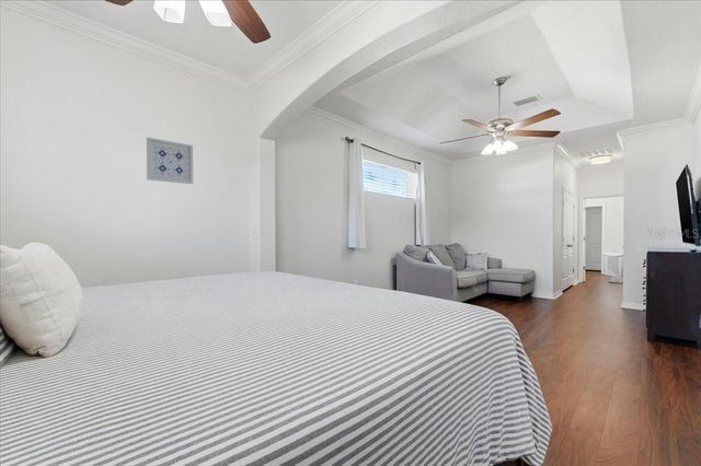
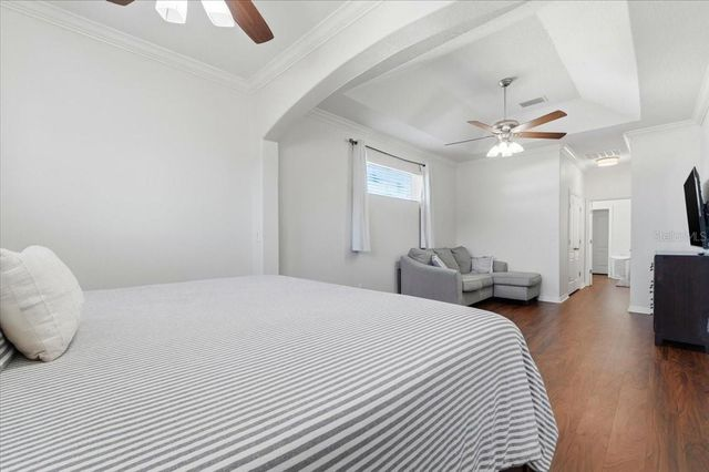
- wall art (171, 161)
